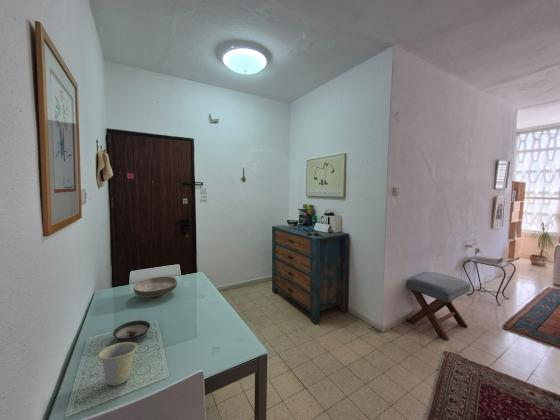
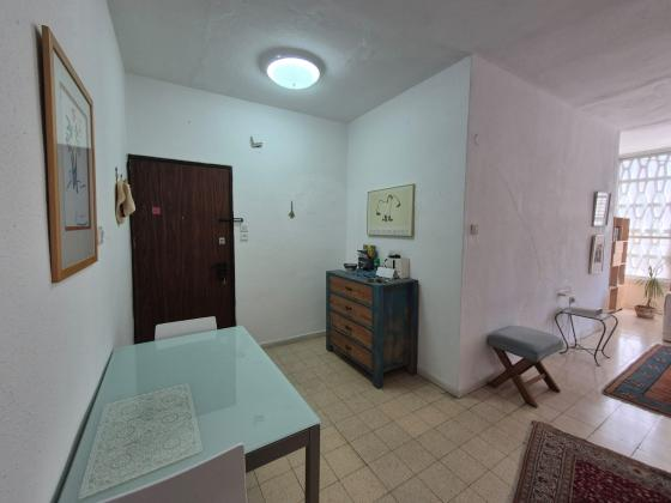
- bowl (156, 289)
- cup (119, 363)
- saucer (132, 332)
